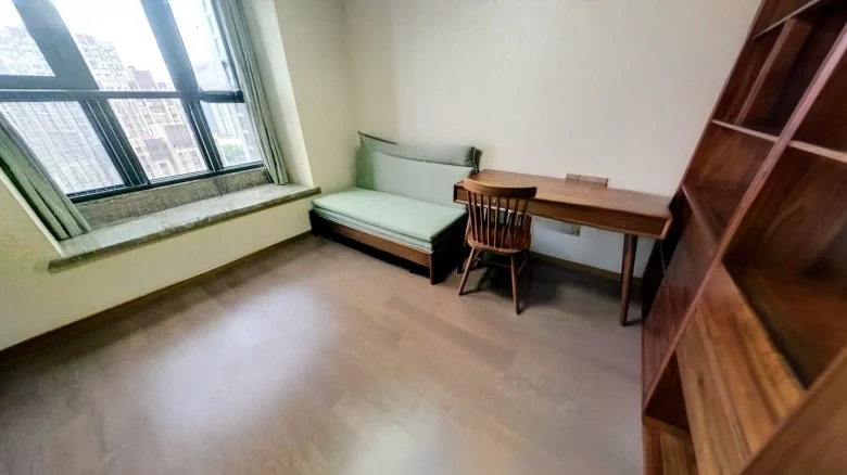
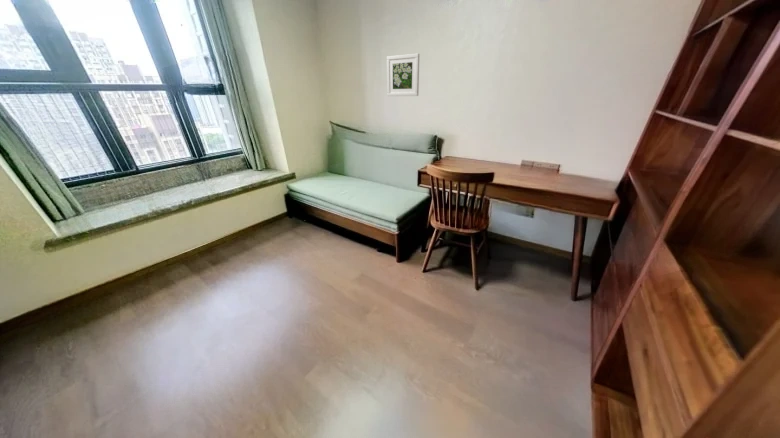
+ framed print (402, 76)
